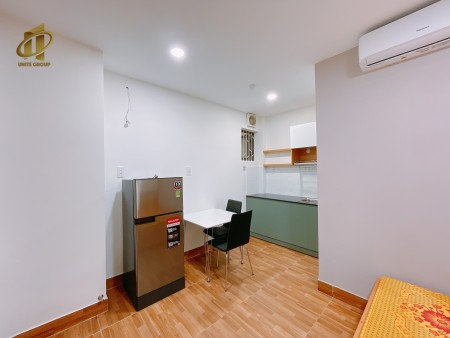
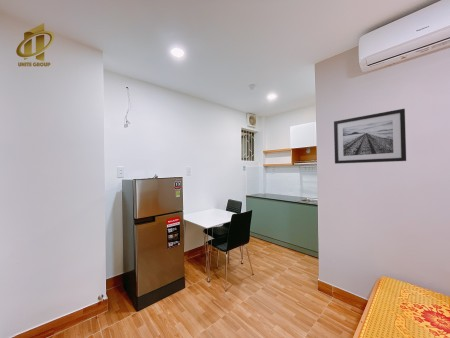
+ wall art (366, 139)
